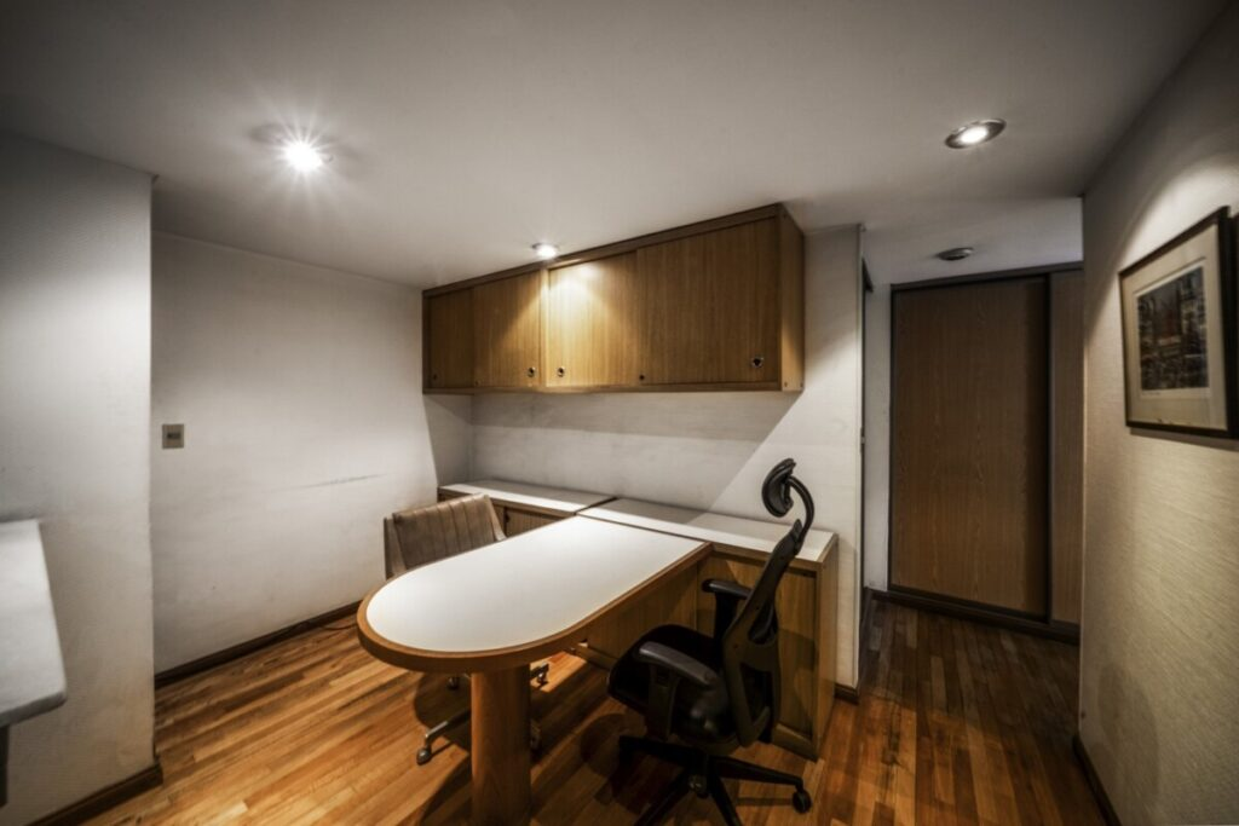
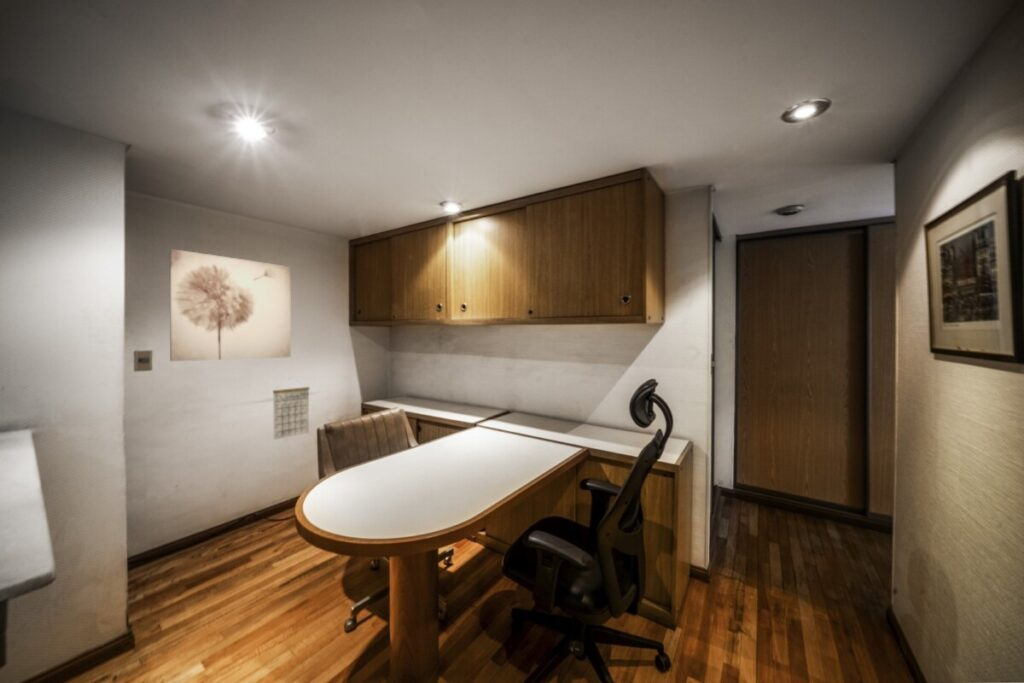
+ calendar (291, 406)
+ wall art (236, 308)
